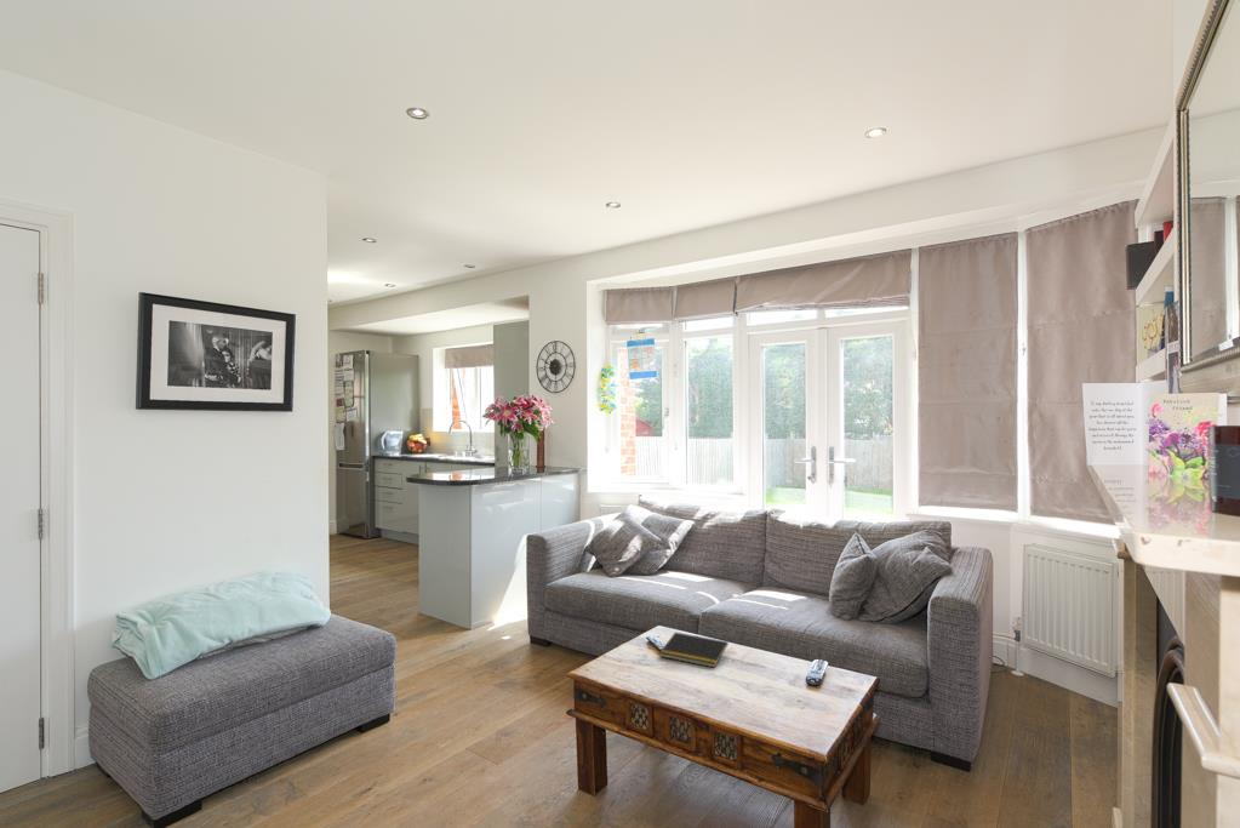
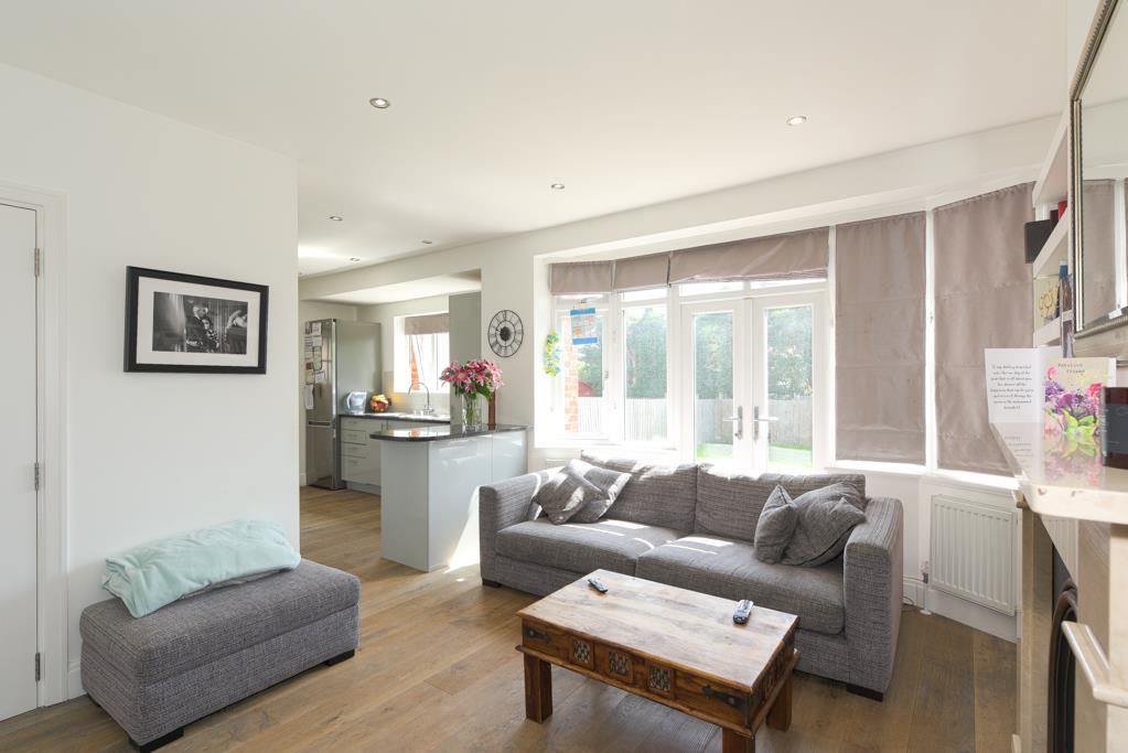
- notepad (693, 649)
